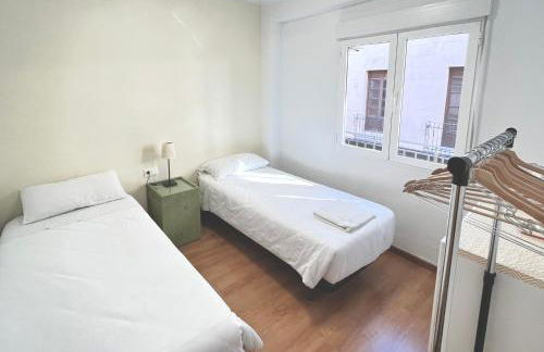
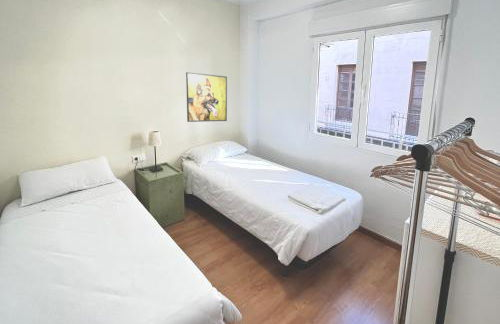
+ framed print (207, 98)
